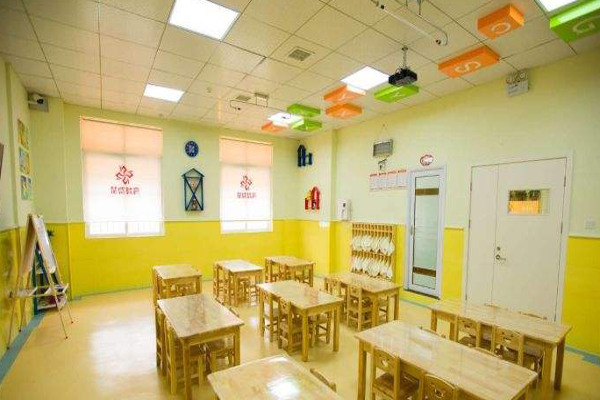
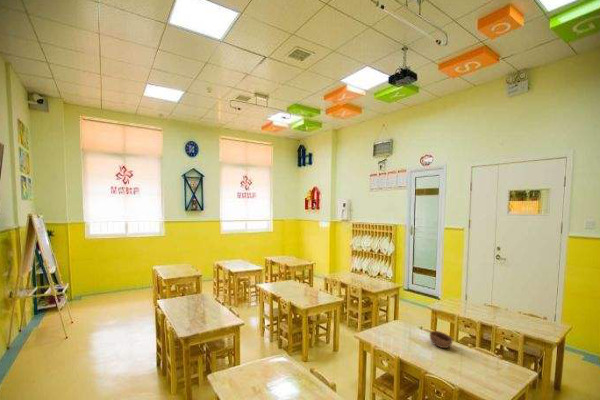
+ bowl (440, 340)
